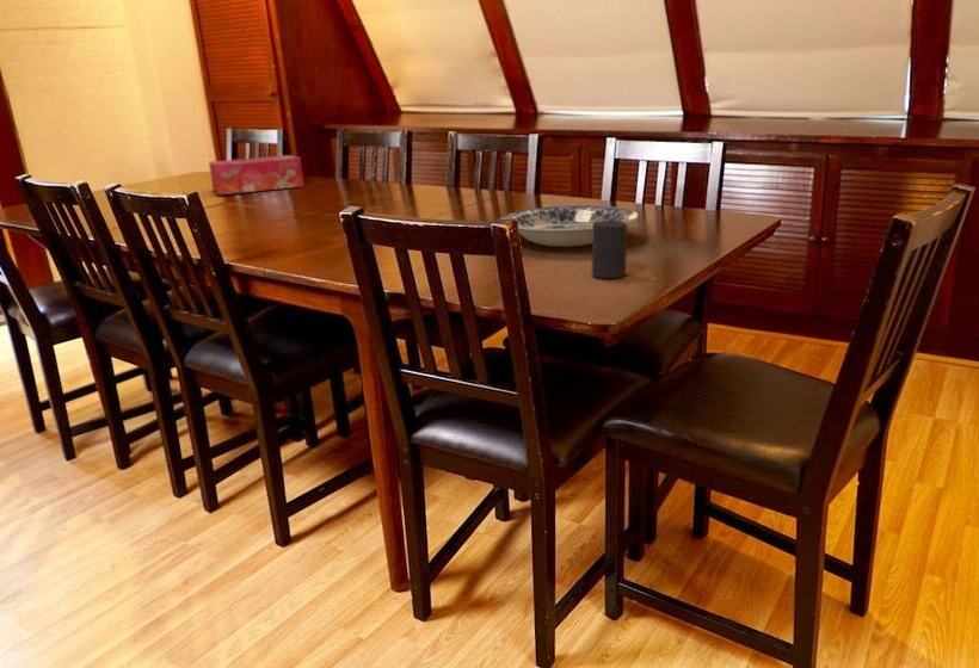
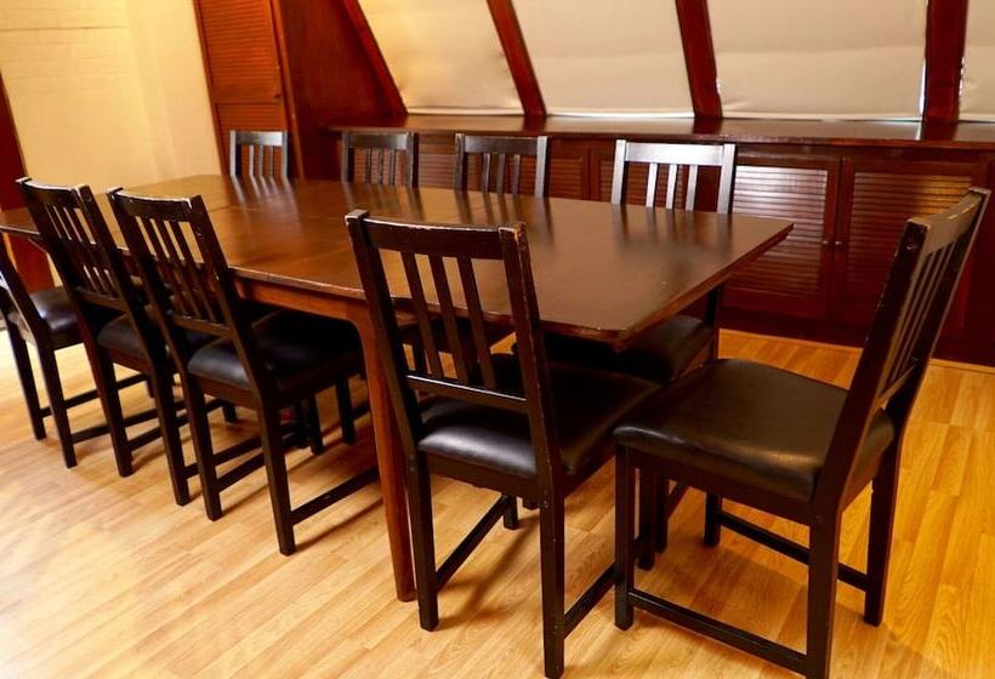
- tissue box (255, 174)
- cup (609, 248)
- plate (568, 228)
